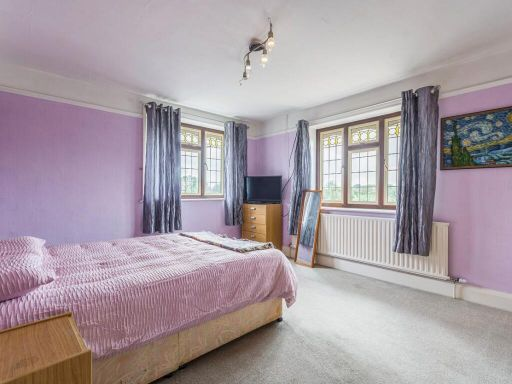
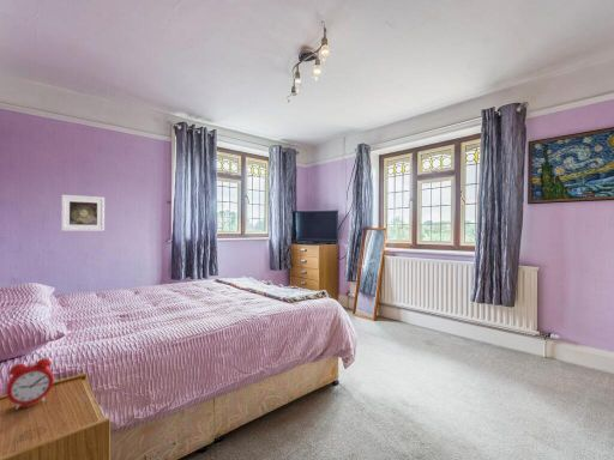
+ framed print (83, 213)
+ alarm clock (30, 377)
